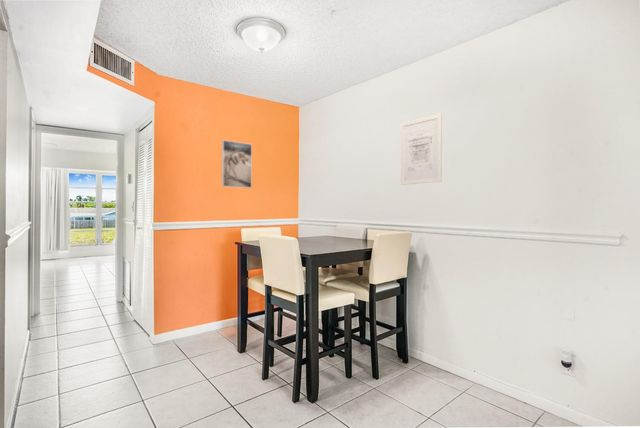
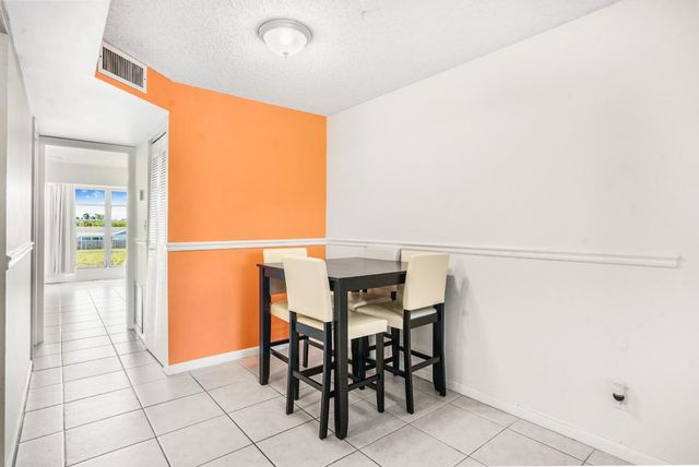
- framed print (237, 164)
- wall art (420, 151)
